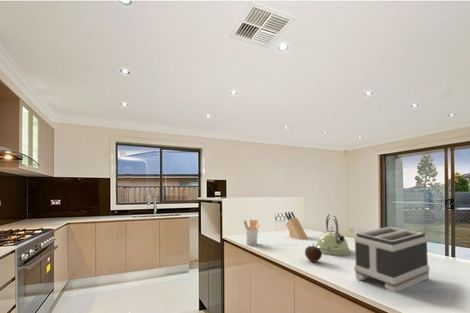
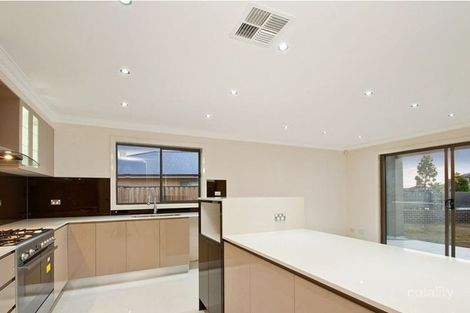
- kettle (333, 232)
- utensil holder (252, 231)
- knife block (295, 224)
- fruit (313, 252)
- toaster (393, 255)
